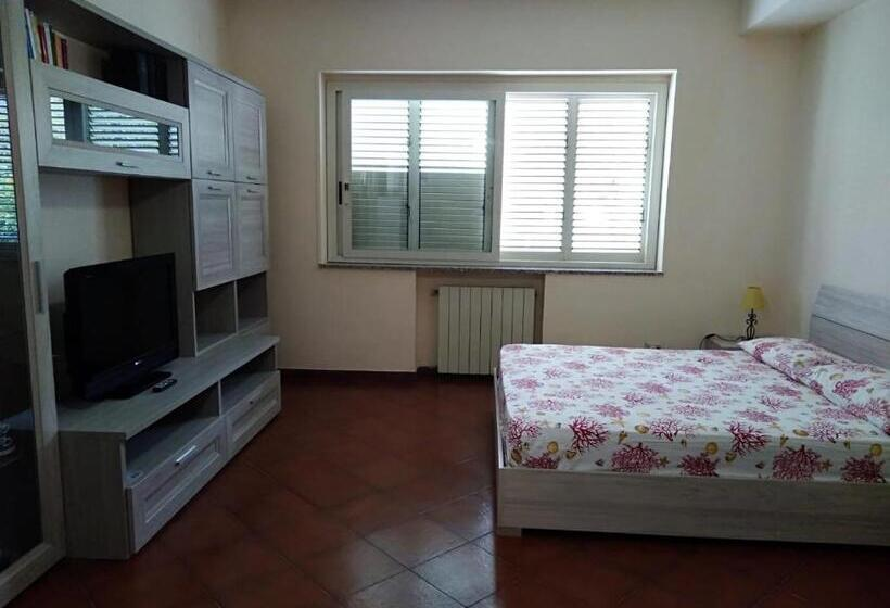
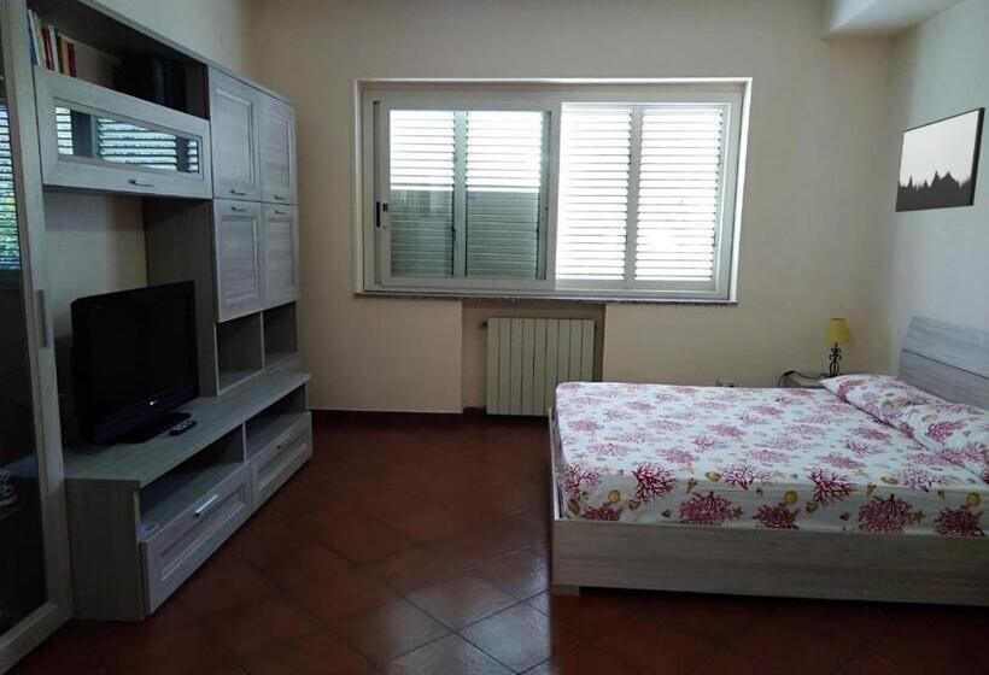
+ wall art (935, 165)
